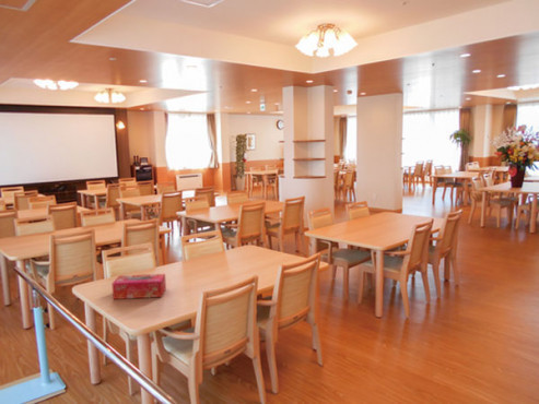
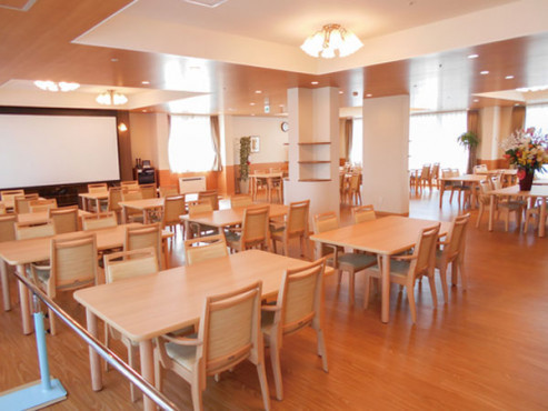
- tissue box (140, 286)
